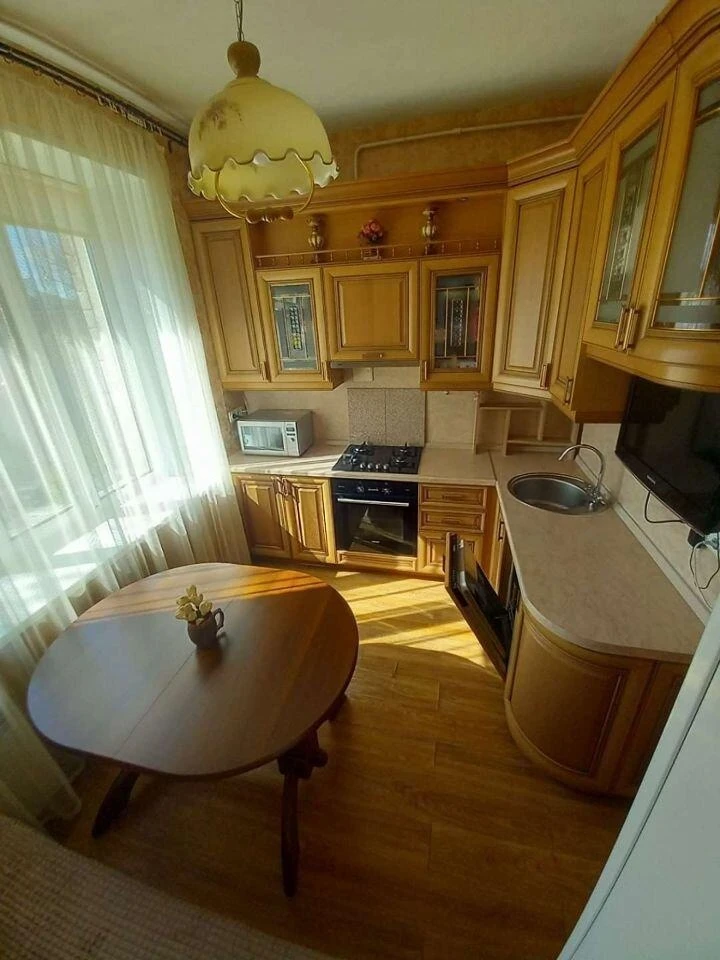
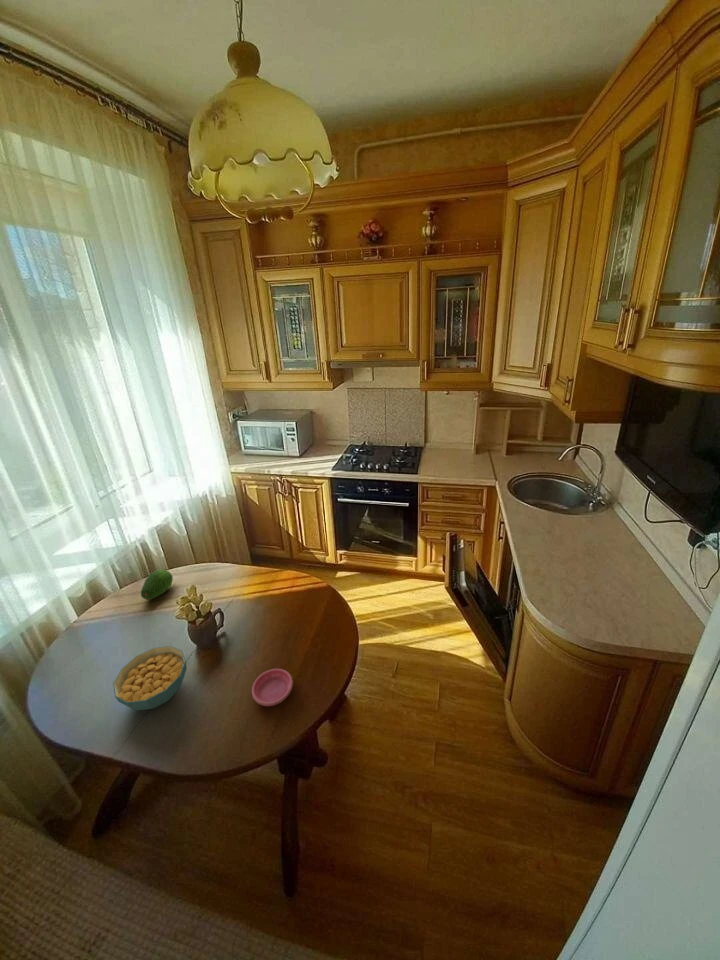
+ cereal bowl (154, 683)
+ saucer (272, 688)
+ fruit (156, 584)
